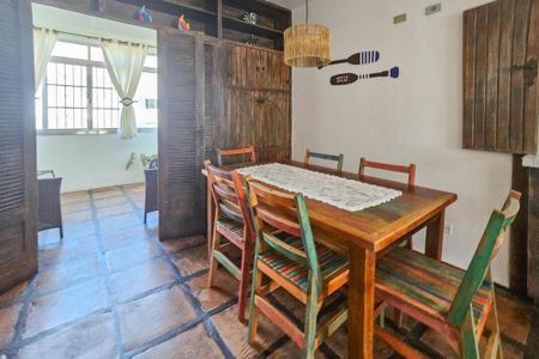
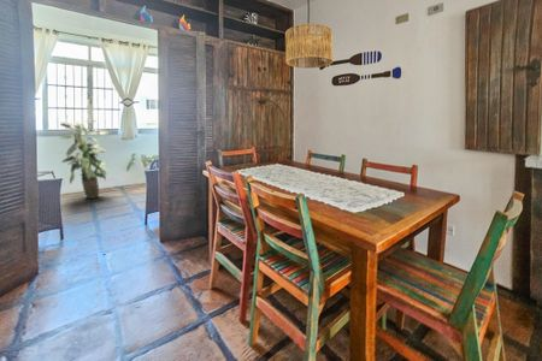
+ indoor plant (87, 159)
